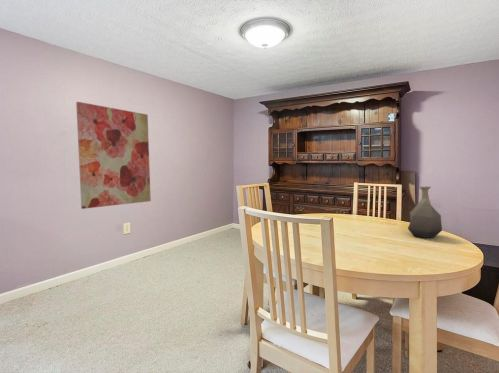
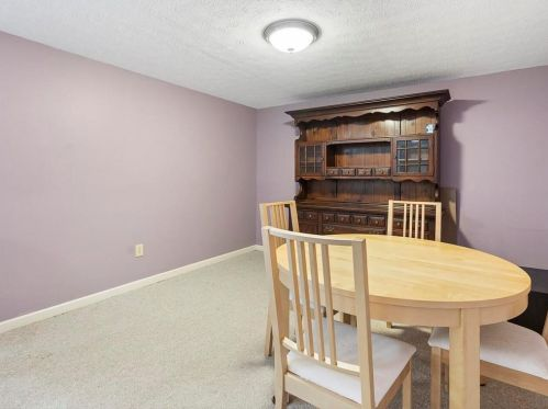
- vase (424, 211)
- wall art (117, 157)
